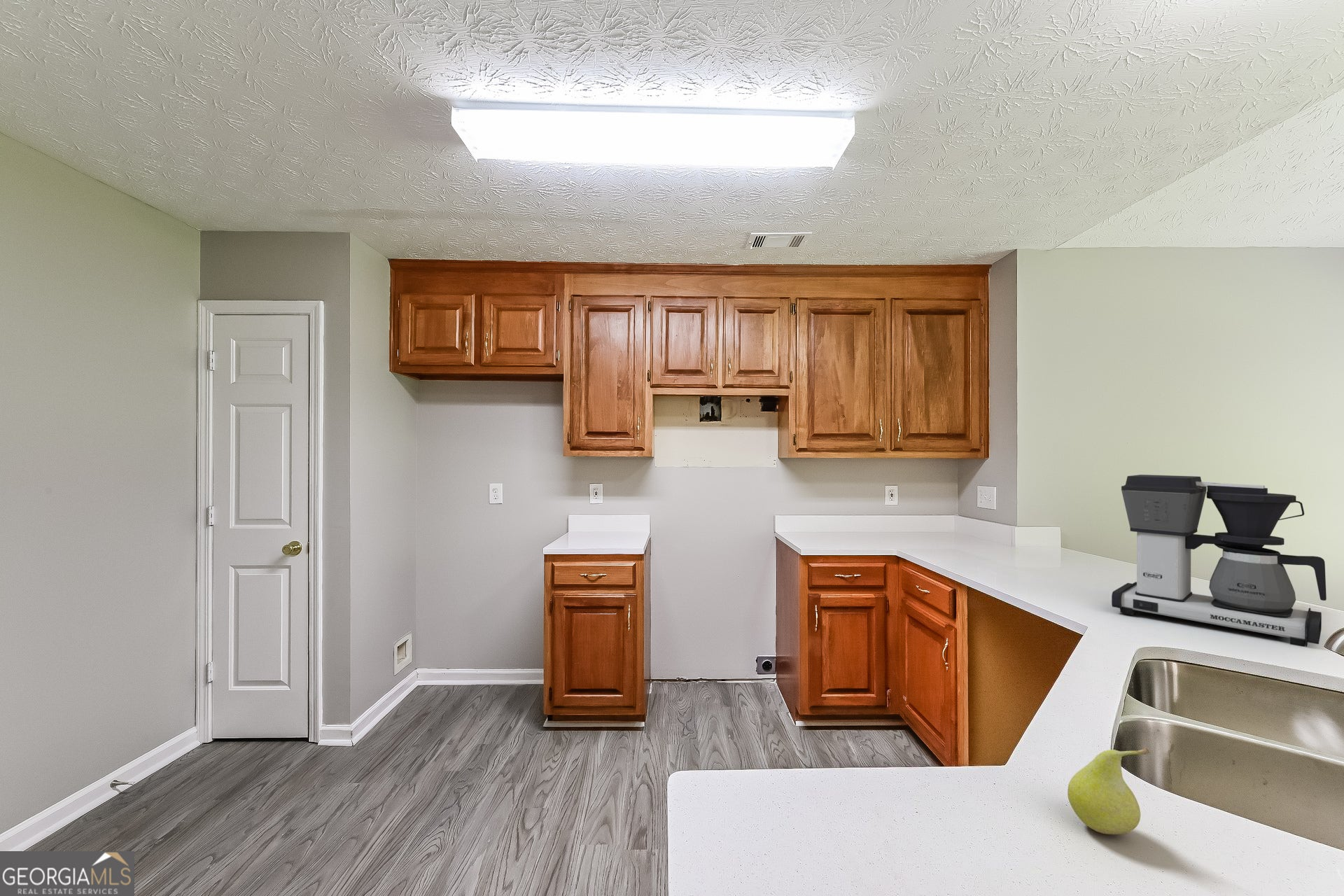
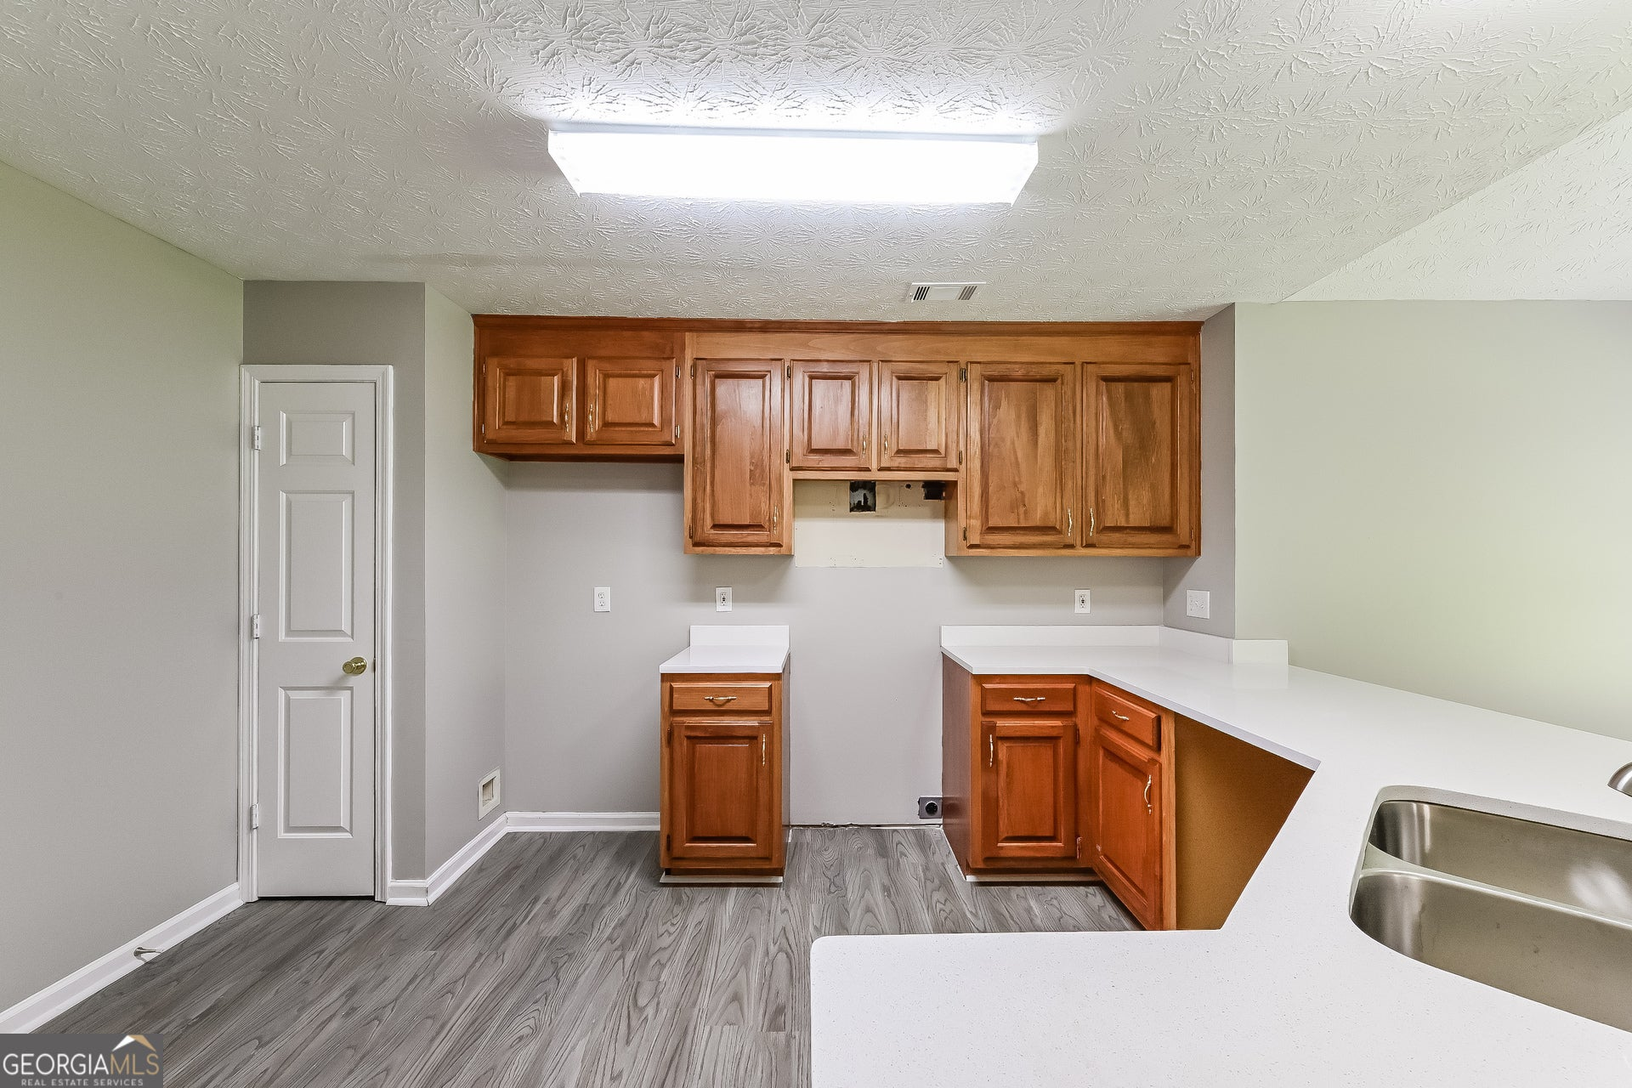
- fruit (1107, 783)
- coffee maker (1217, 546)
